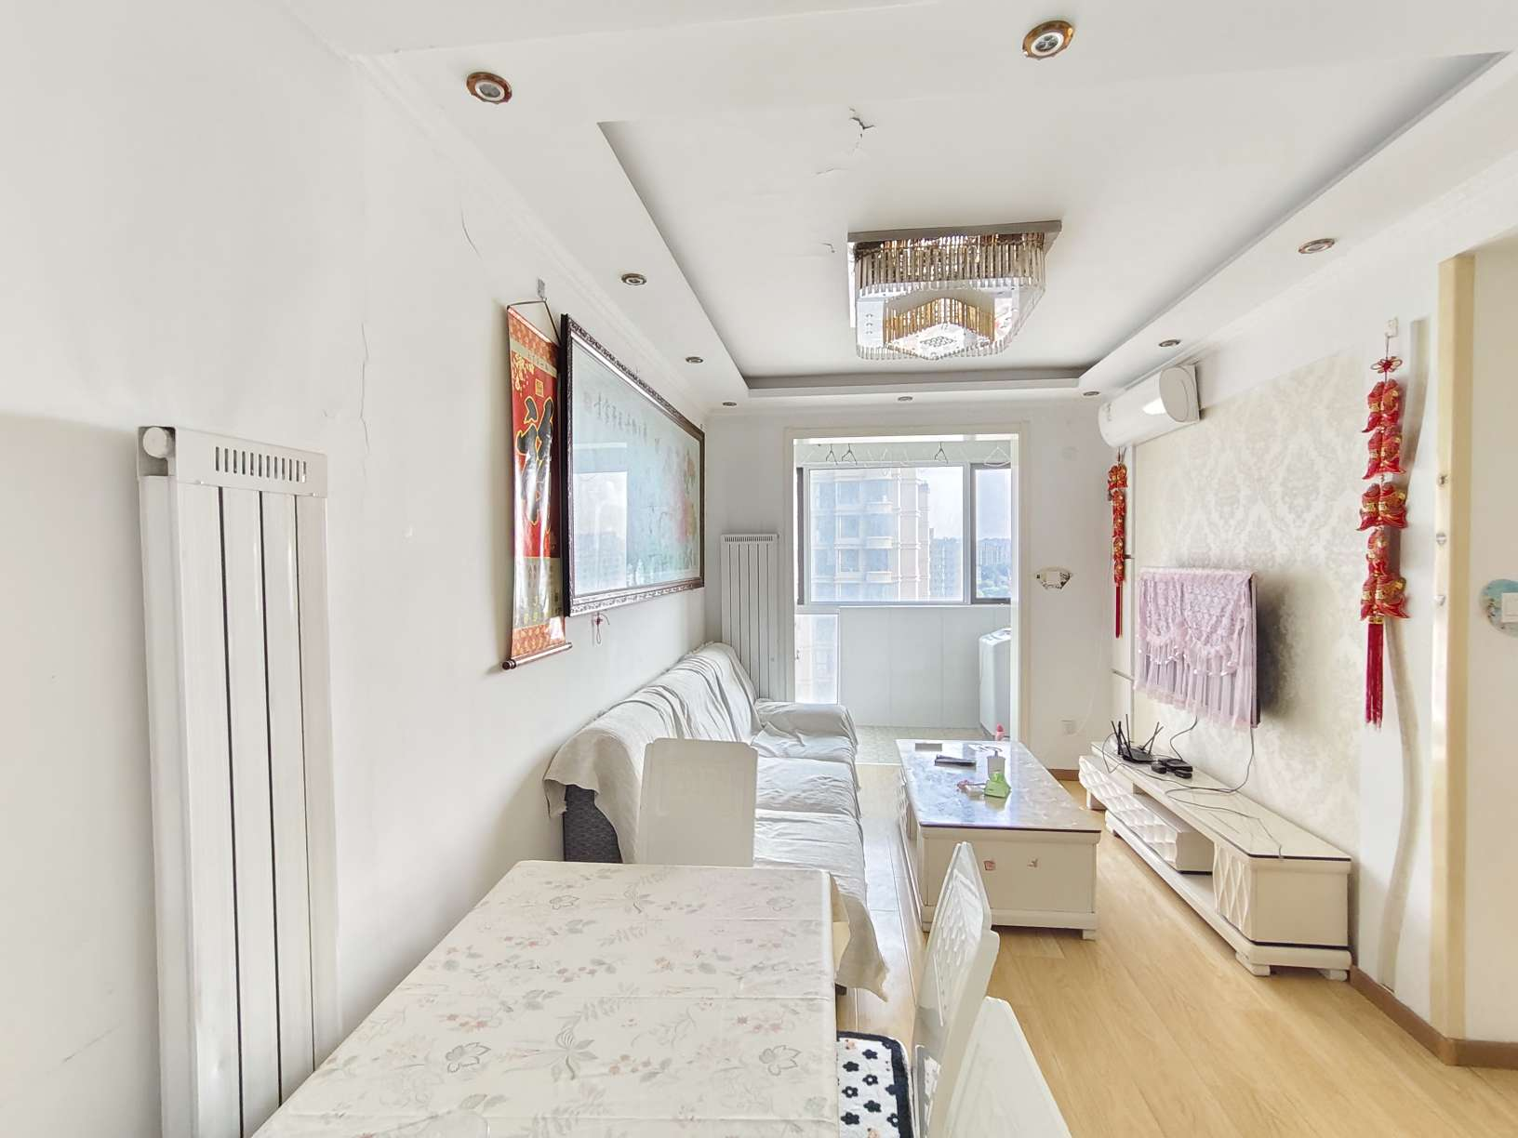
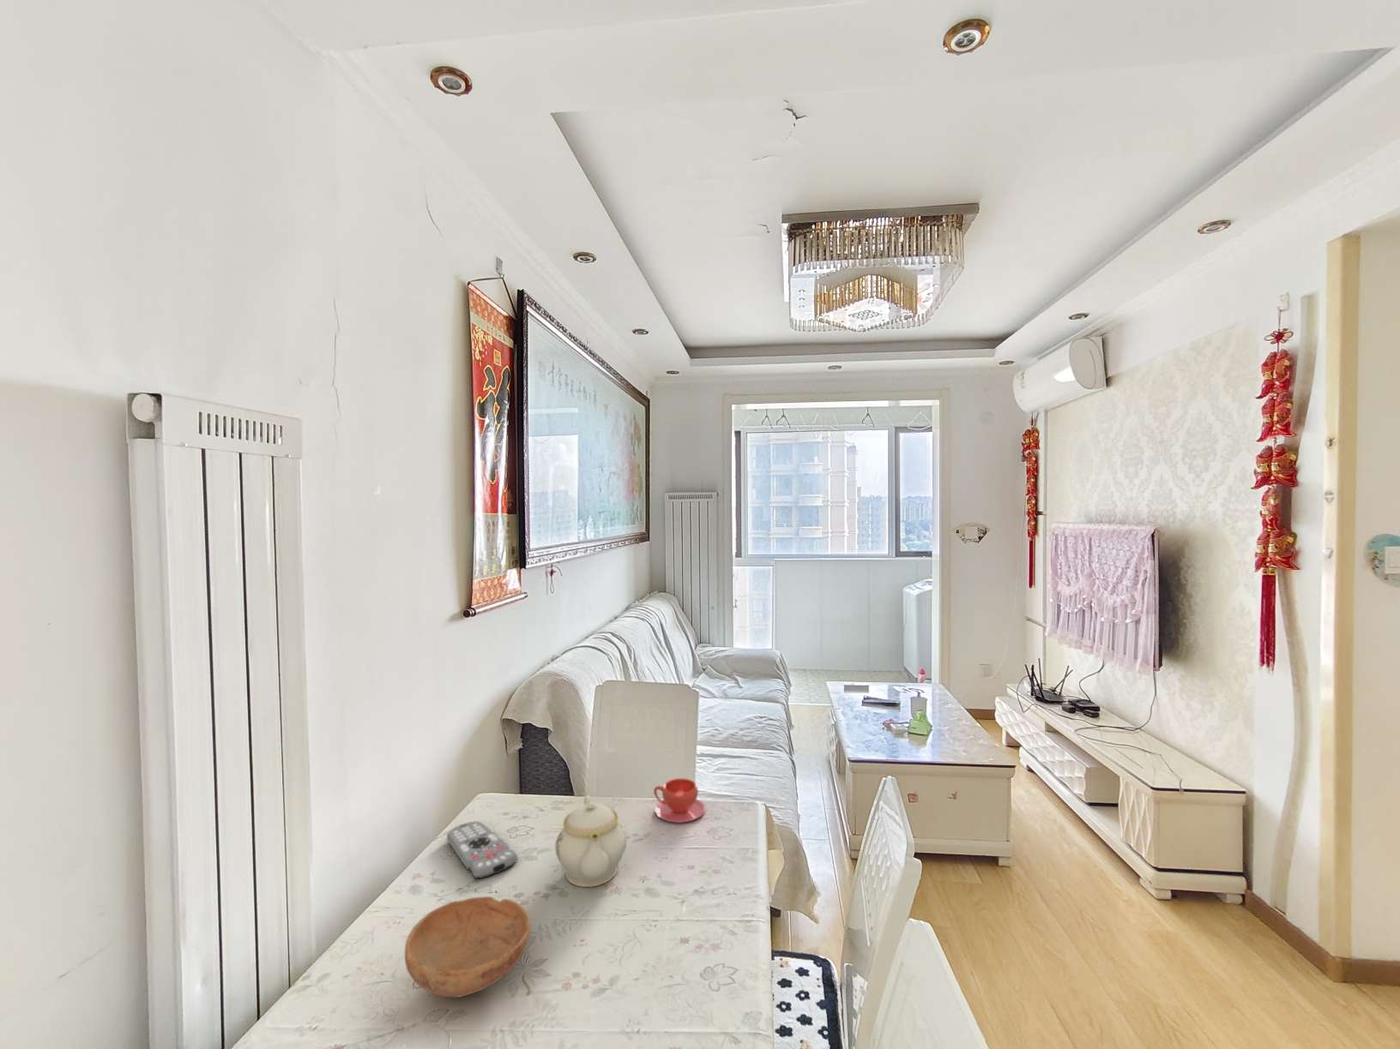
+ teapot (590, 835)
+ remote control (478, 846)
+ teacup (679, 798)
+ bowl (470, 953)
